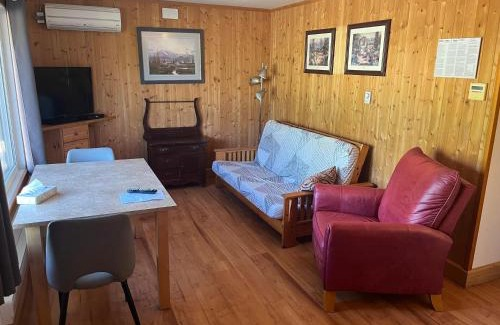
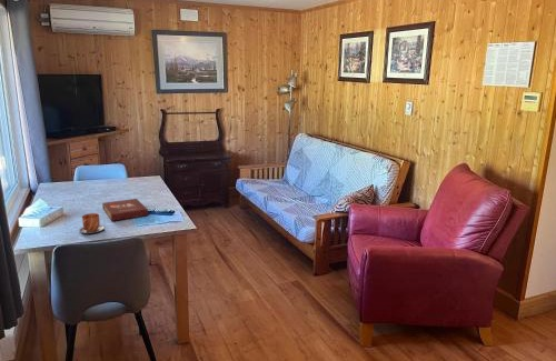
+ book (125, 209)
+ mug (90, 223)
